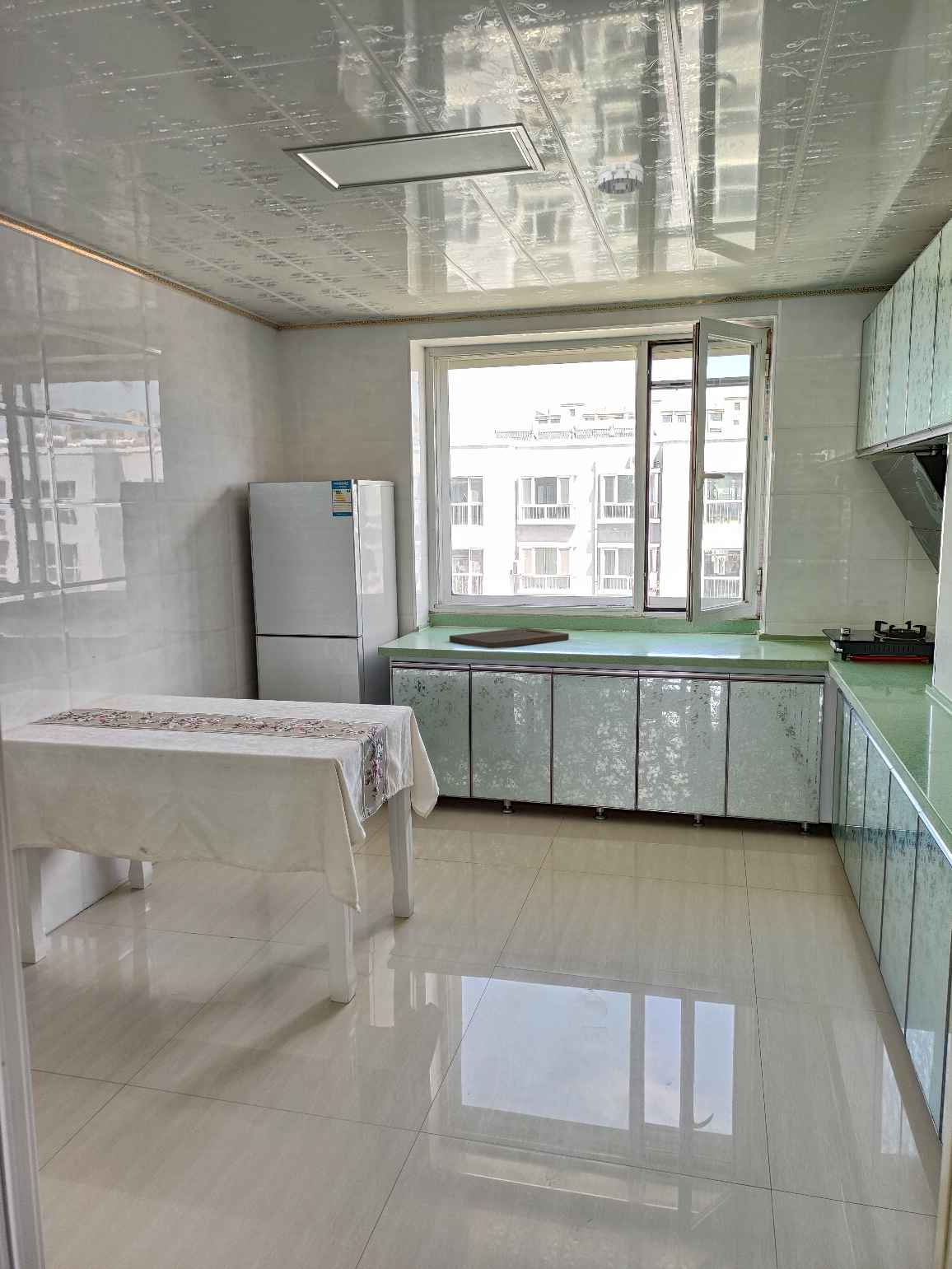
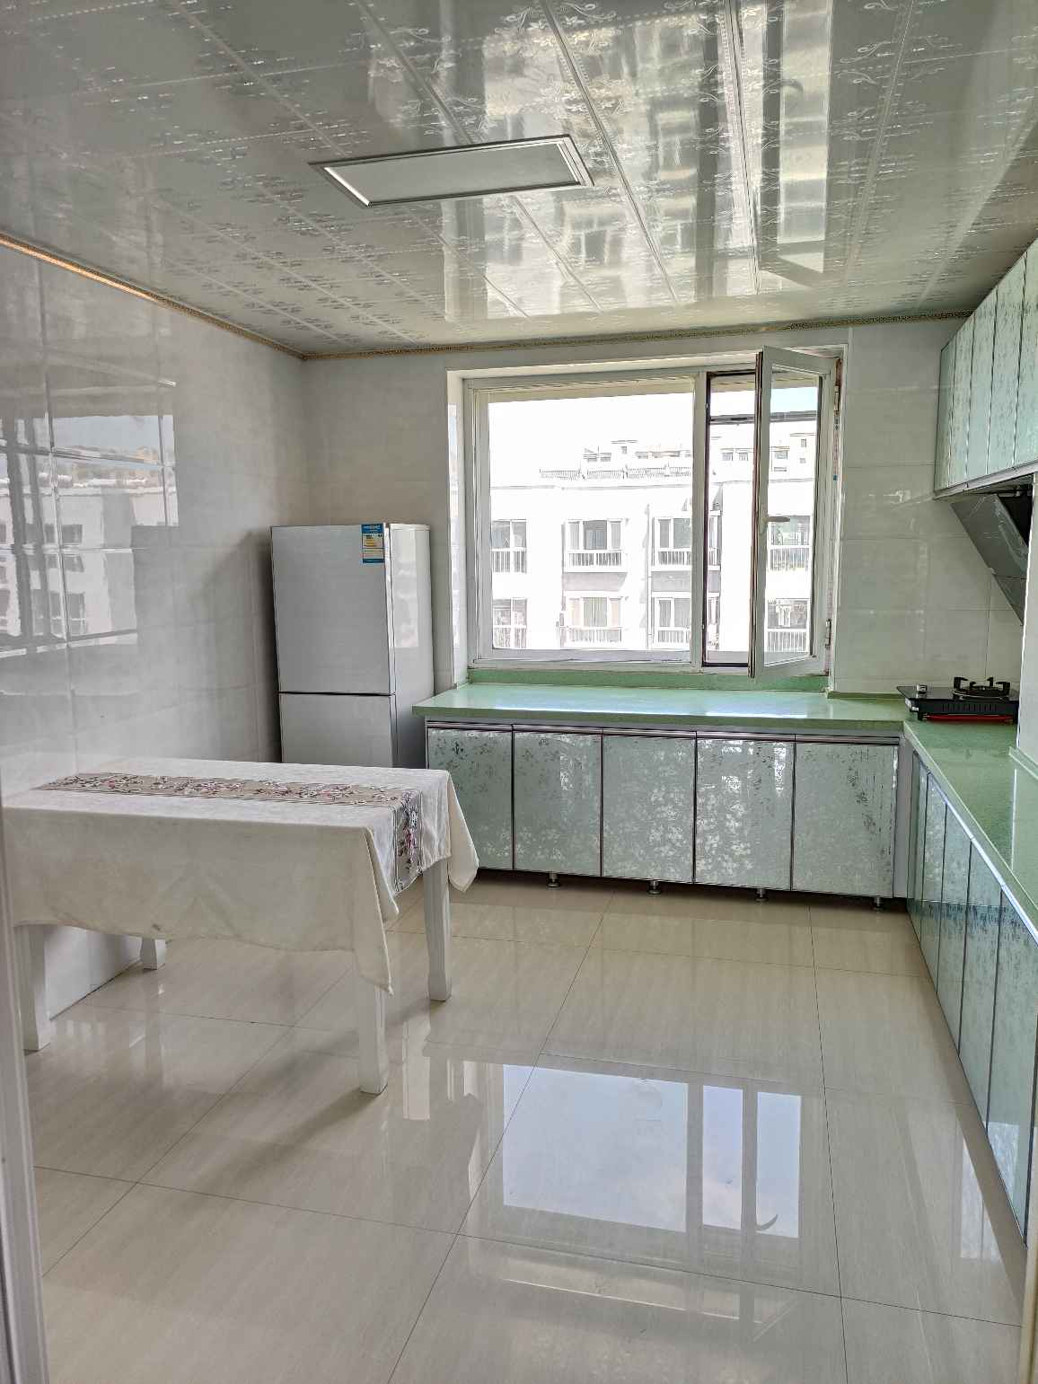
- smoke detector (620, 177)
- cutting board (509, 637)
